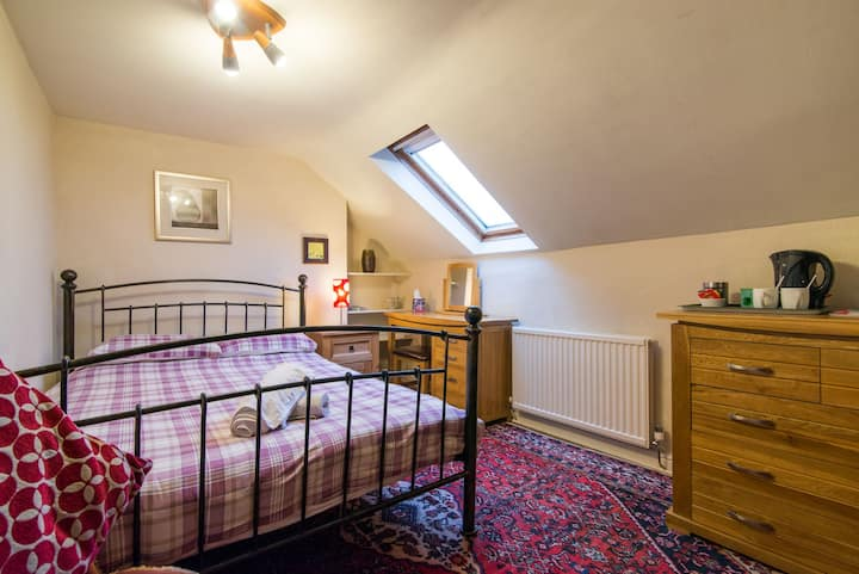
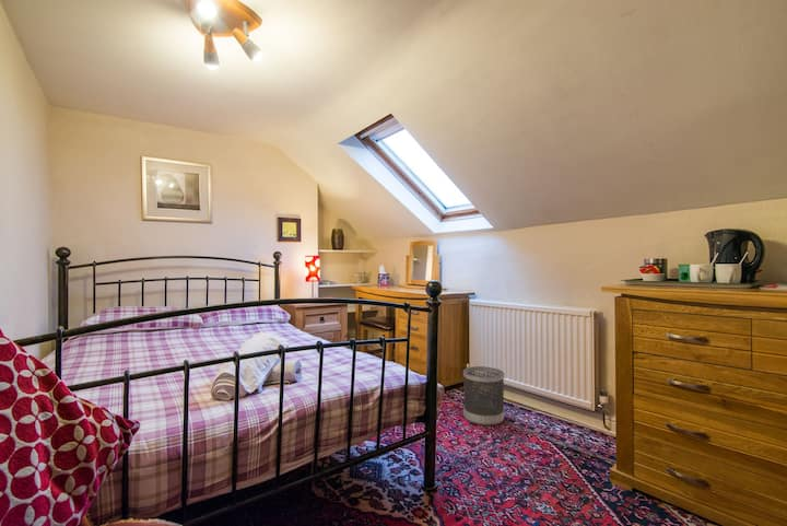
+ wastebasket (483, 394)
